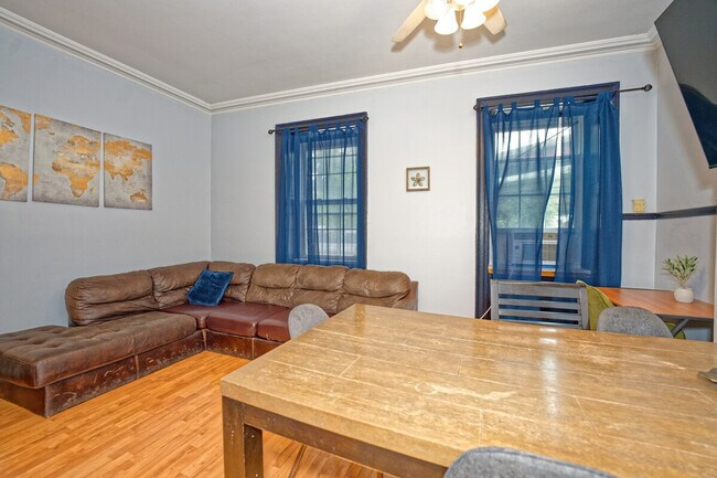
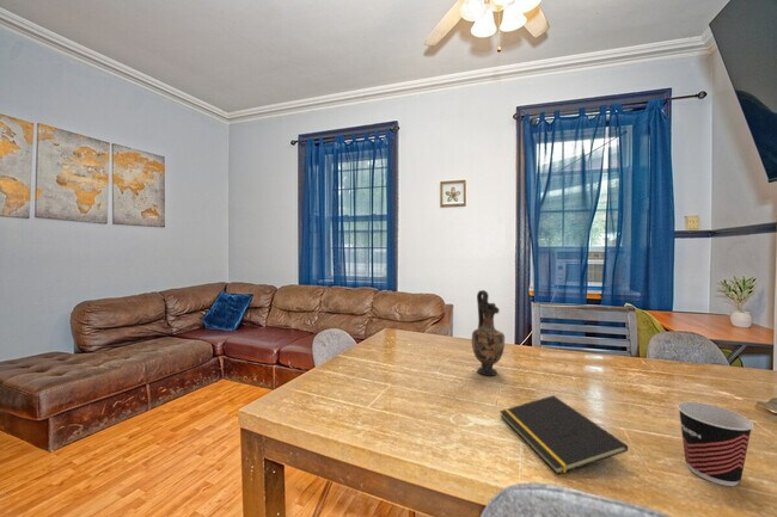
+ notepad (555, 427)
+ vase (487, 331)
+ cup (712, 443)
